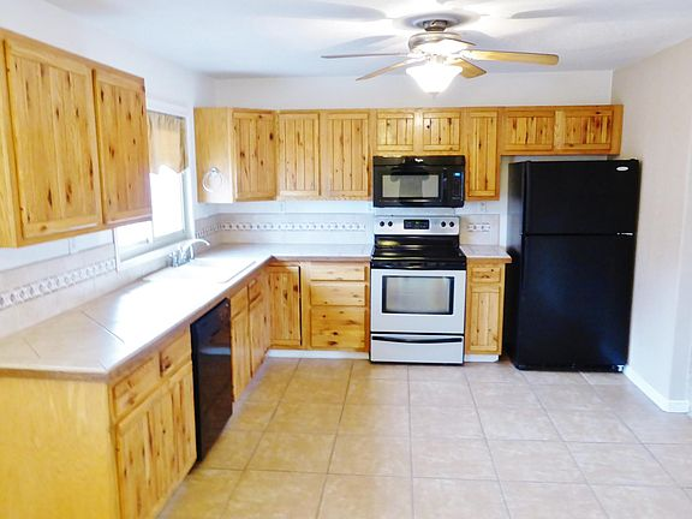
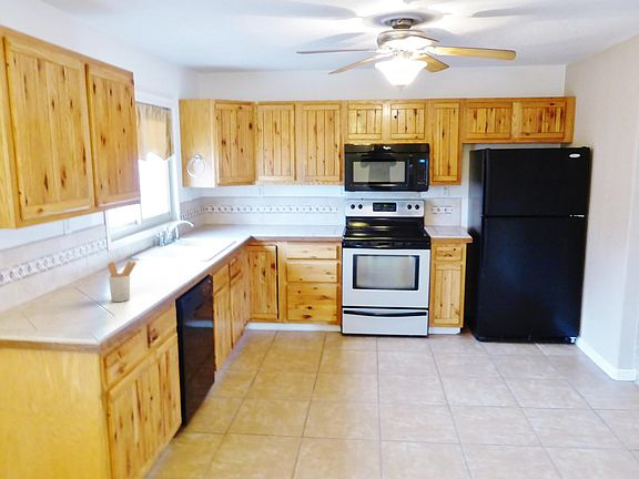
+ utensil holder (123, 279)
